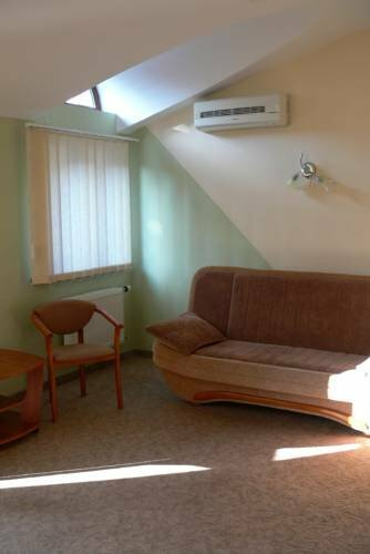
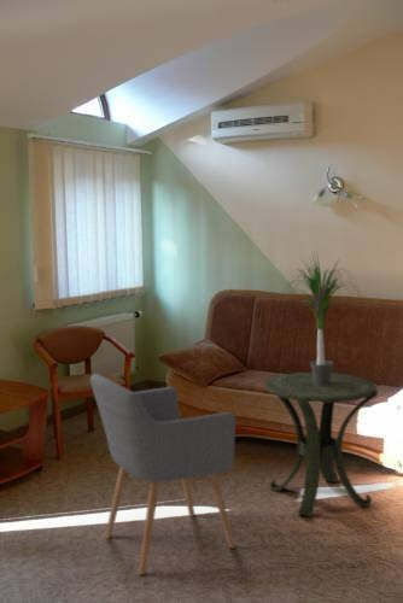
+ side table (319, 440)
+ chair (160, 459)
+ potted plant (320, 315)
